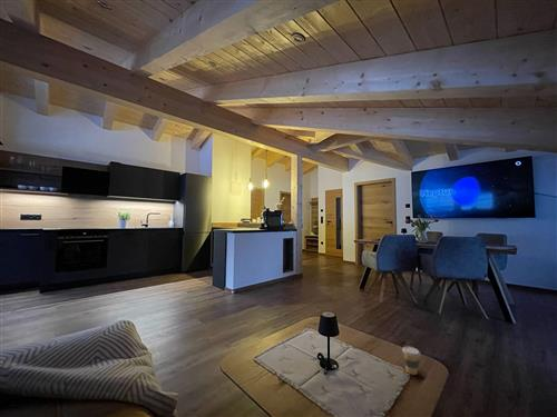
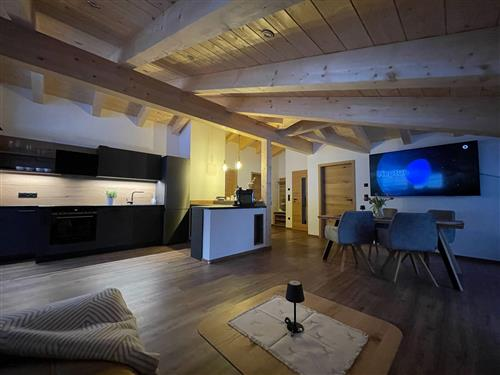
- coffee cup (411, 360)
